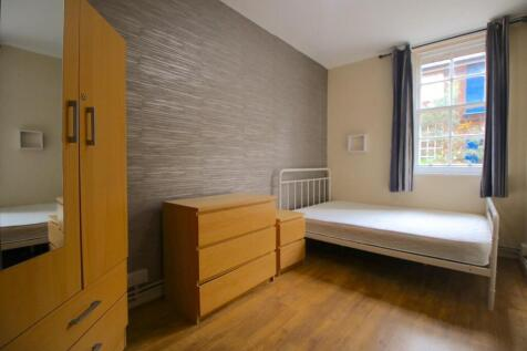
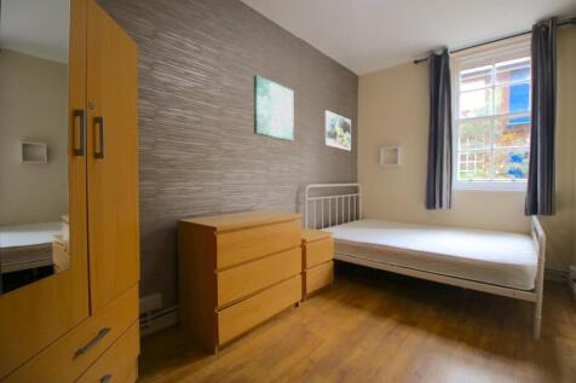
+ wall art (275, 110)
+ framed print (338, 132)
